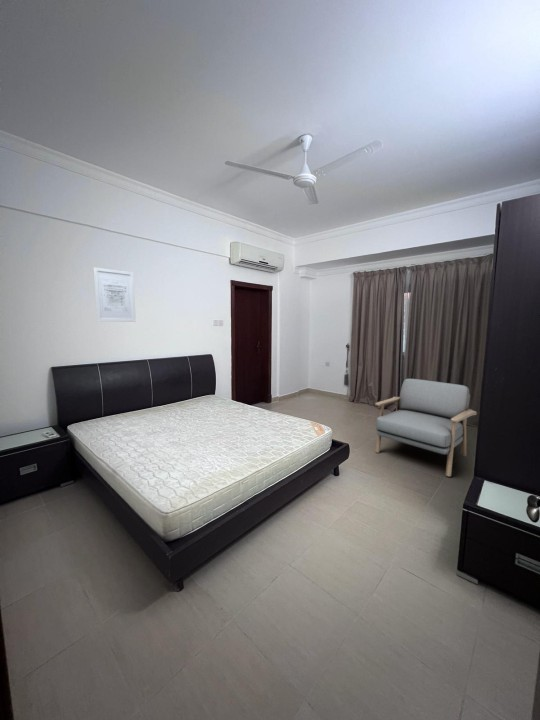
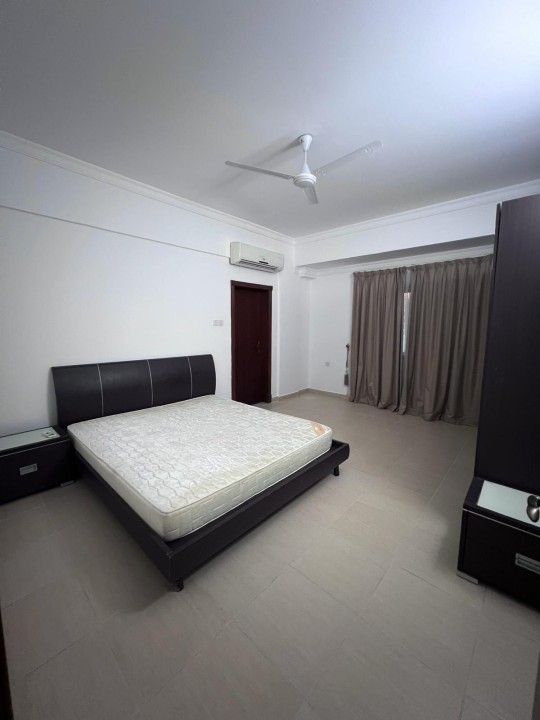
- wall art (115, 296)
- armchair (422, 420)
